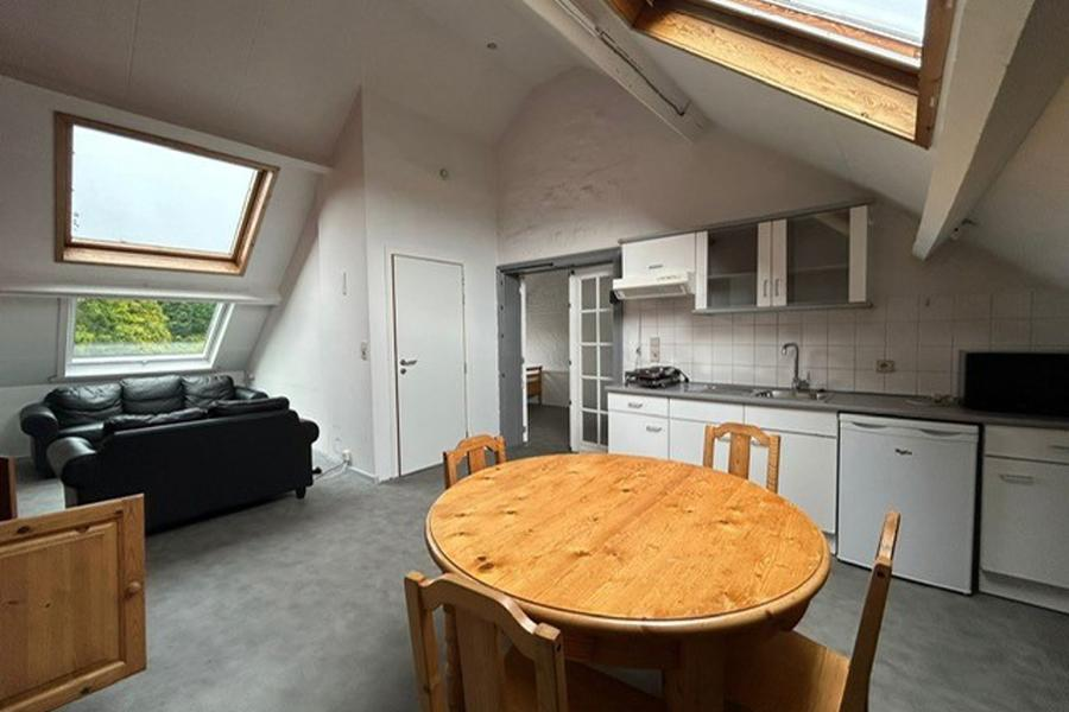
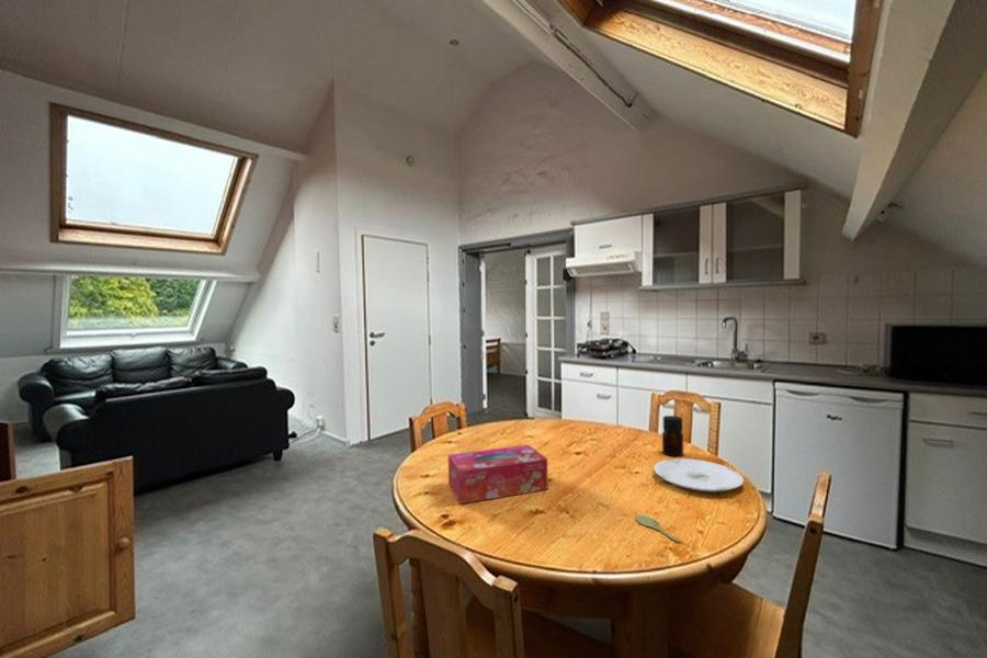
+ tissue box (497, 472)
+ bottle (672, 435)
+ plate (696, 475)
+ spoon (657, 526)
